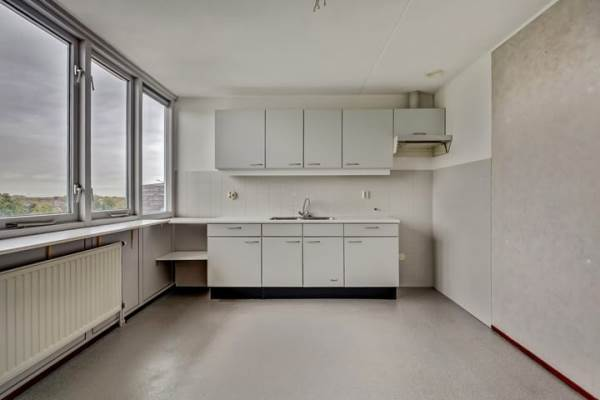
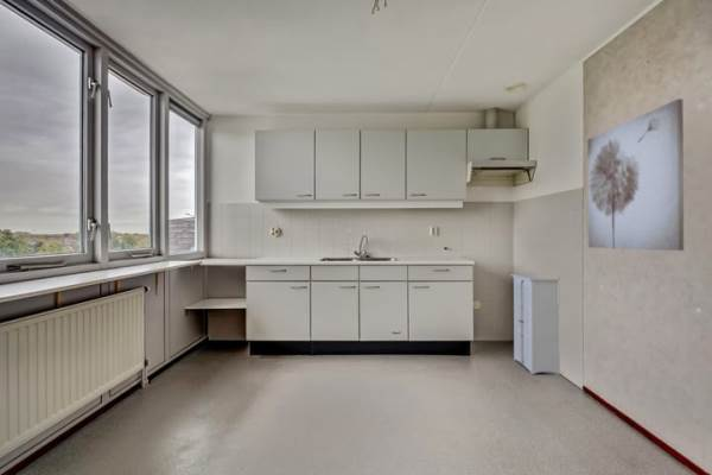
+ storage cabinet (534, 319)
+ wall art (627, 185)
